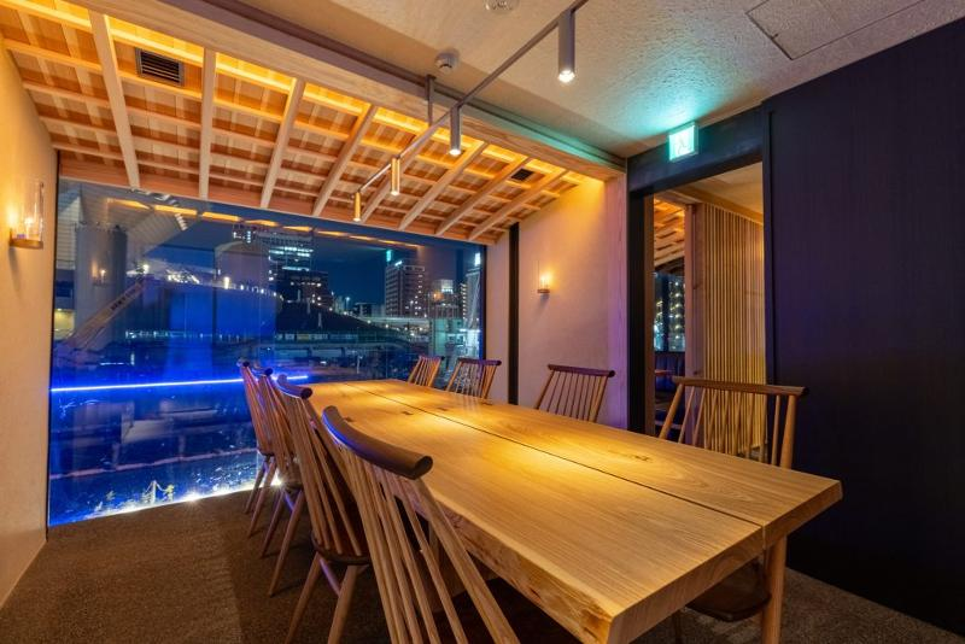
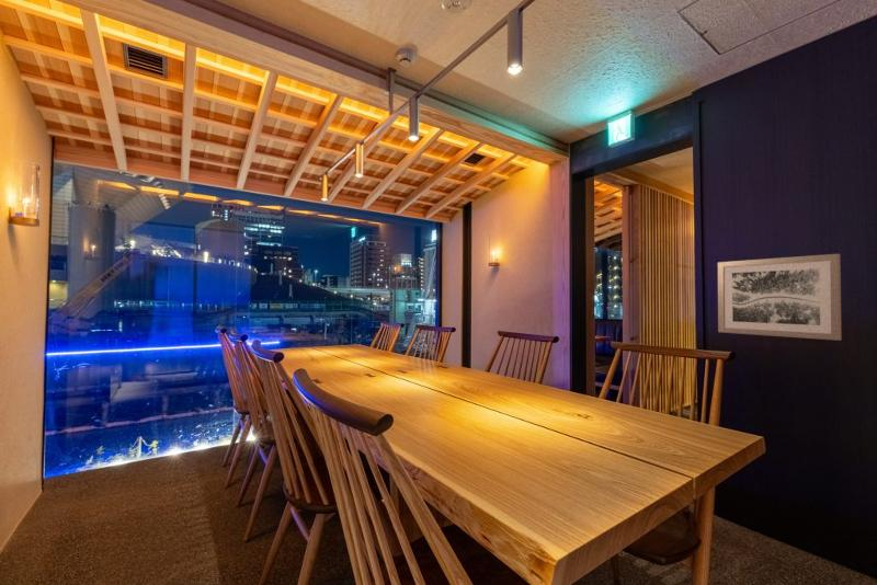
+ wall art (773, 297)
